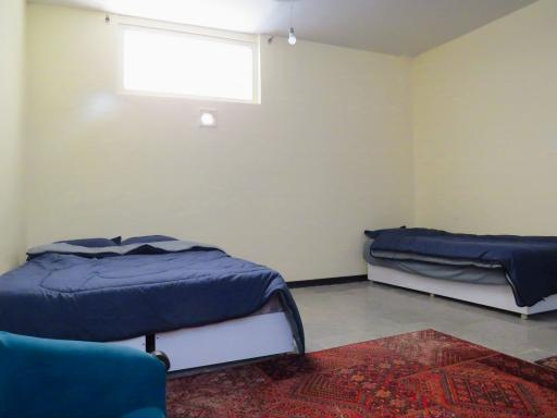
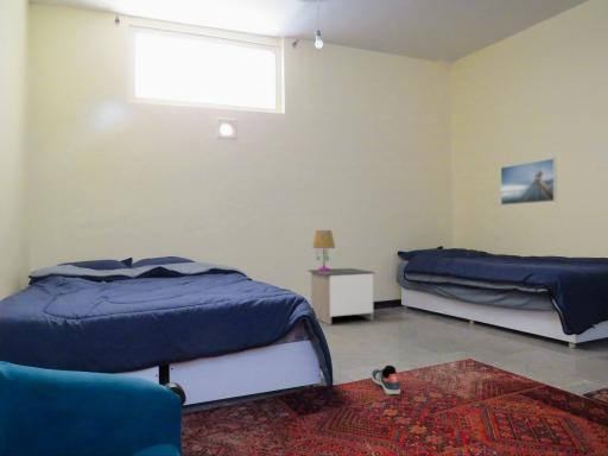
+ table lamp (323, 249)
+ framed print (526, 183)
+ sneaker (386, 374)
+ nightstand (340, 294)
